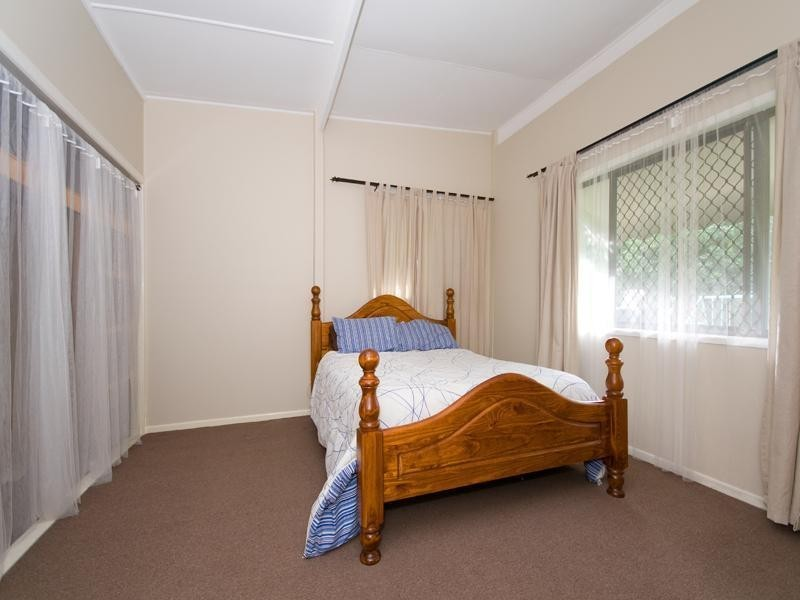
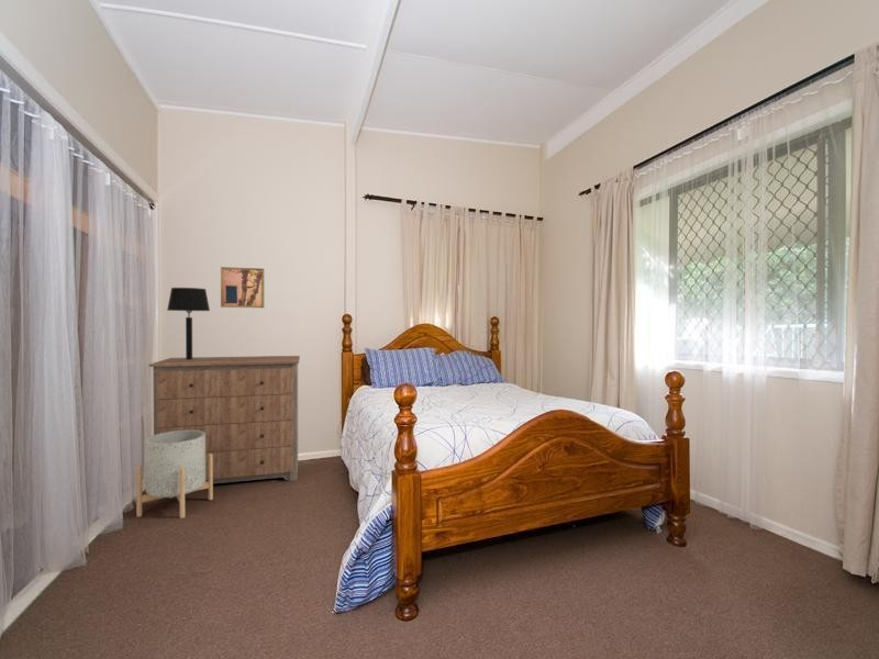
+ wall art (243, 288)
+ table lamp (189, 323)
+ planter (176, 471)
+ dresser (233, 418)
